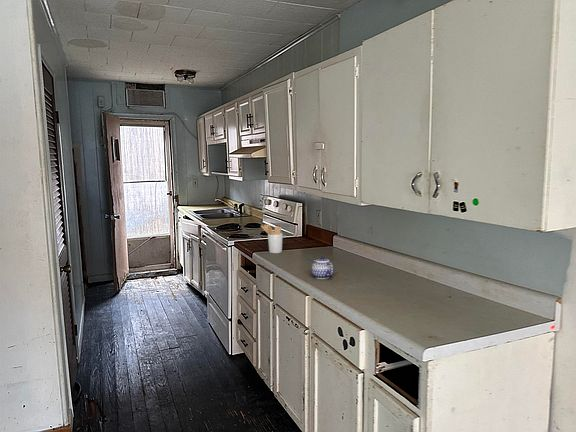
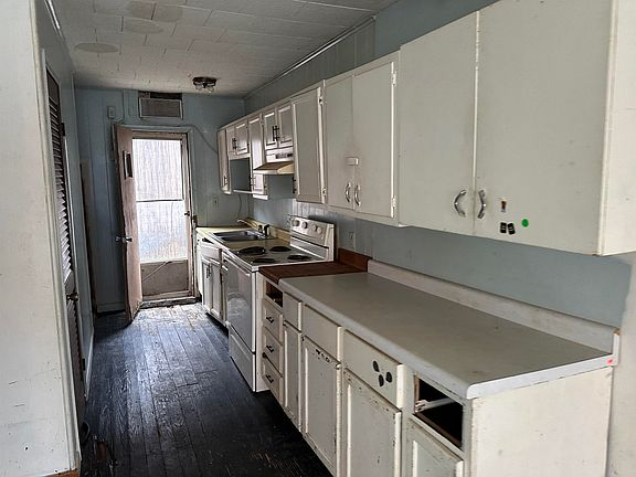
- teapot (322, 267)
- utensil holder (272, 237)
